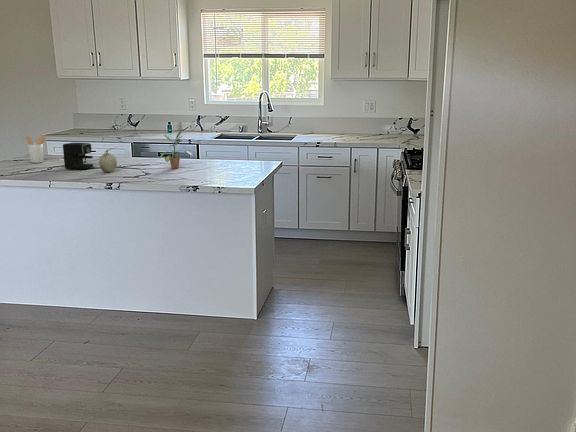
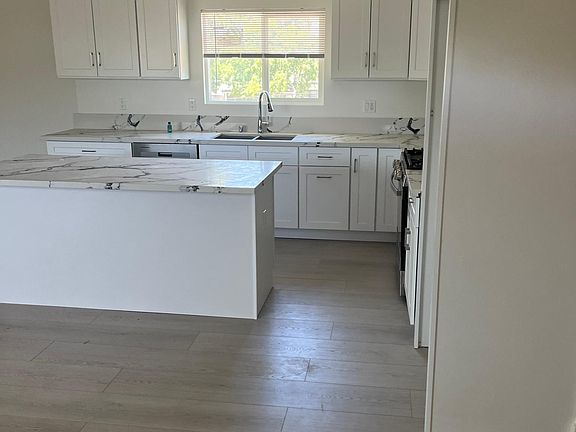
- coffee maker (84, 154)
- utensil holder (38, 148)
- potted plant (174, 149)
- fruit (107, 160)
